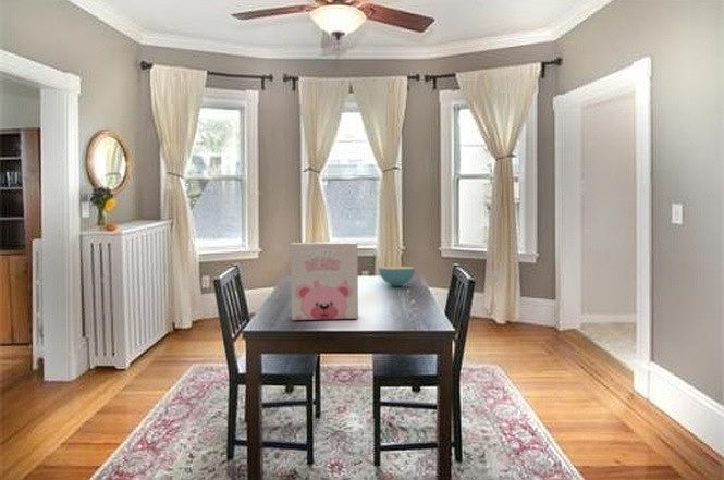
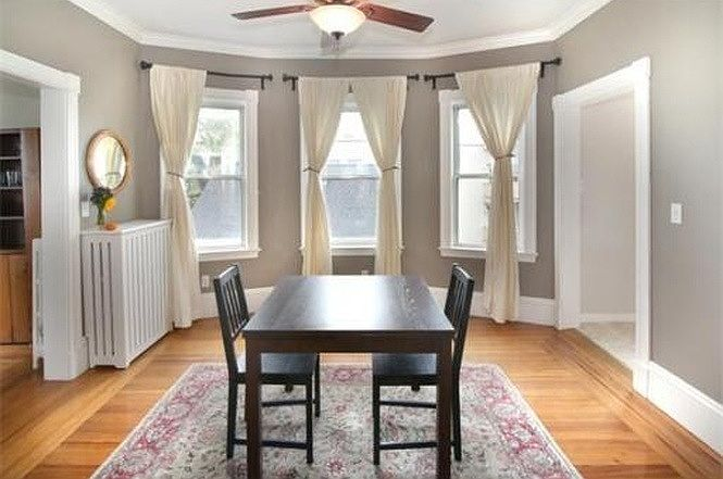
- cereal bowl (396, 276)
- cereal box (324, 280)
